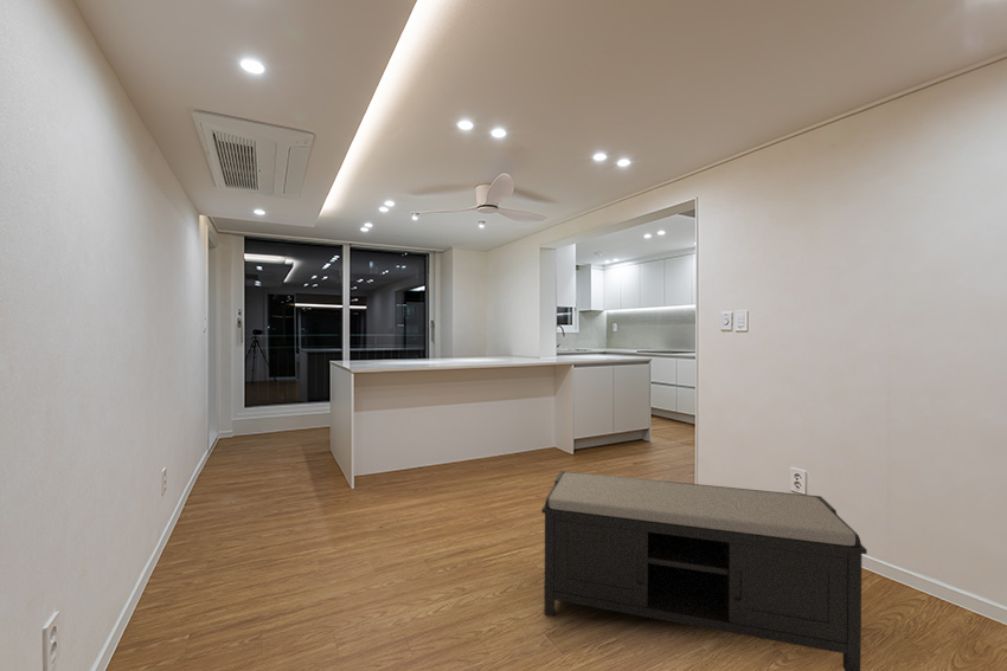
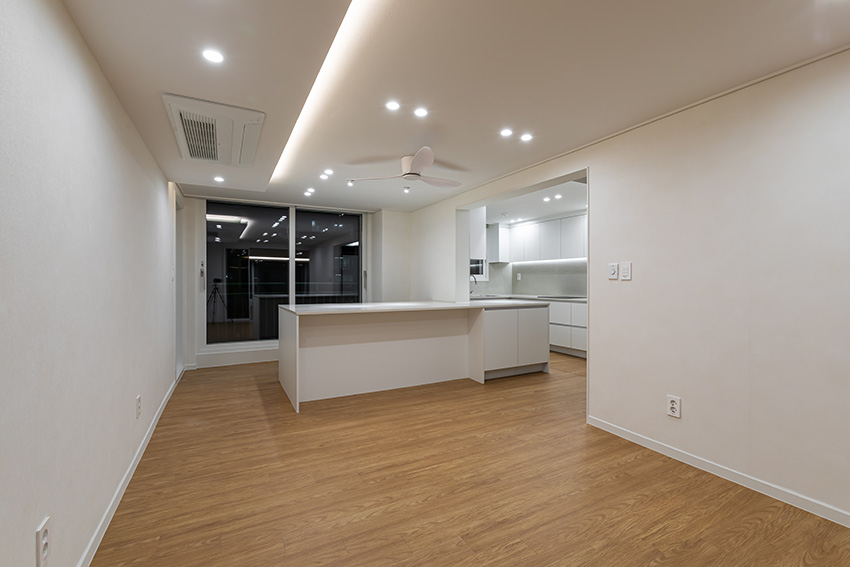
- bench (682, 555)
